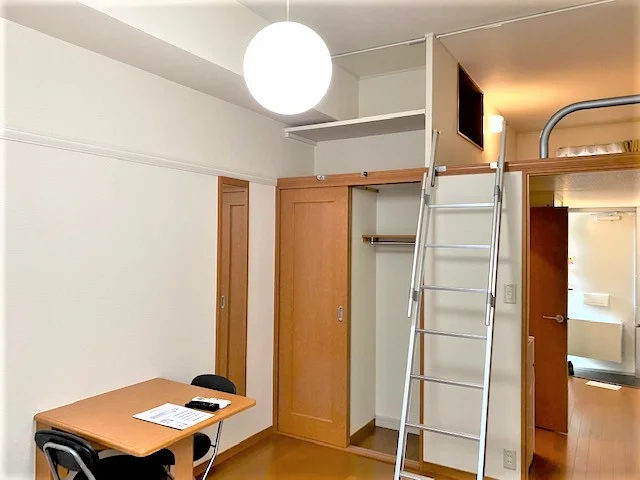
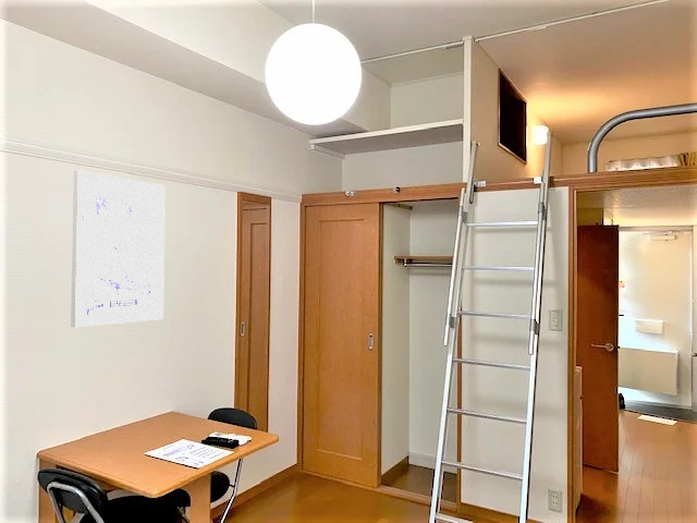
+ wall art (121, 251)
